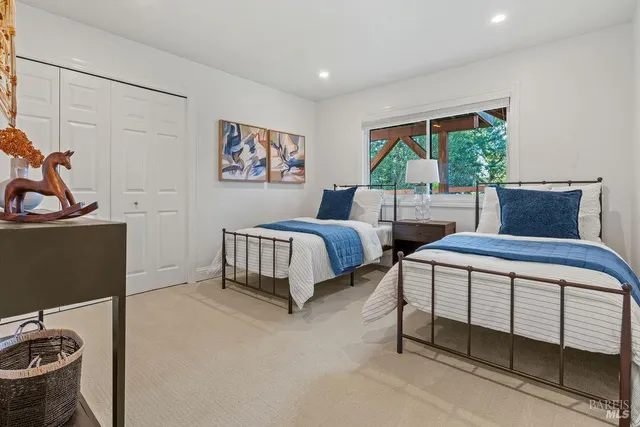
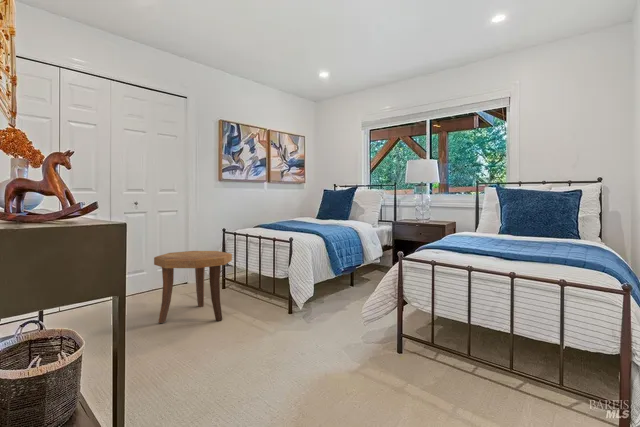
+ side table (196, 285)
